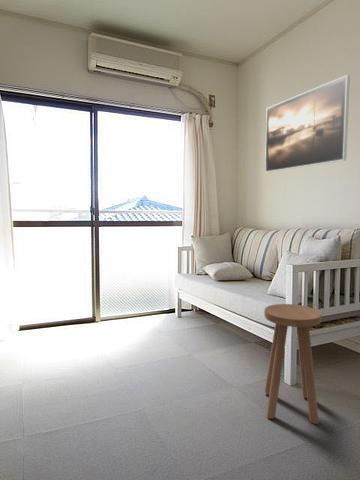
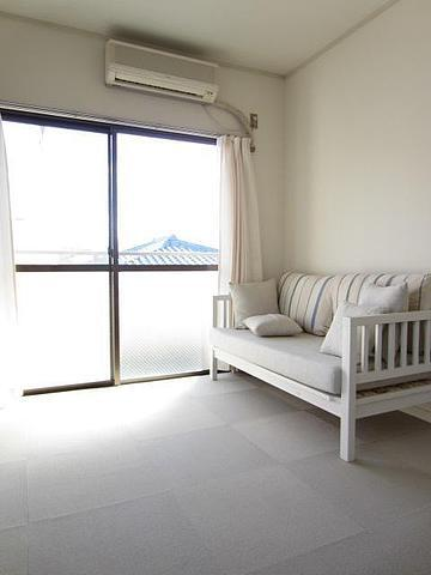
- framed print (301, 130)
- stool (283, 356)
